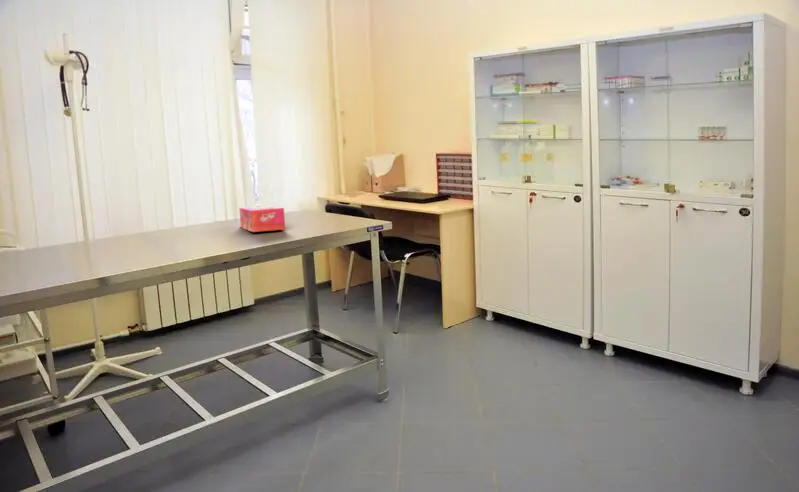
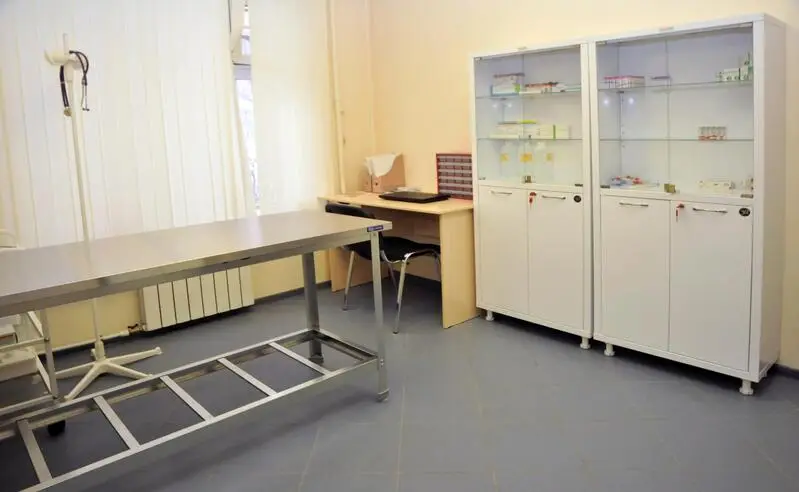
- tissue box (261, 218)
